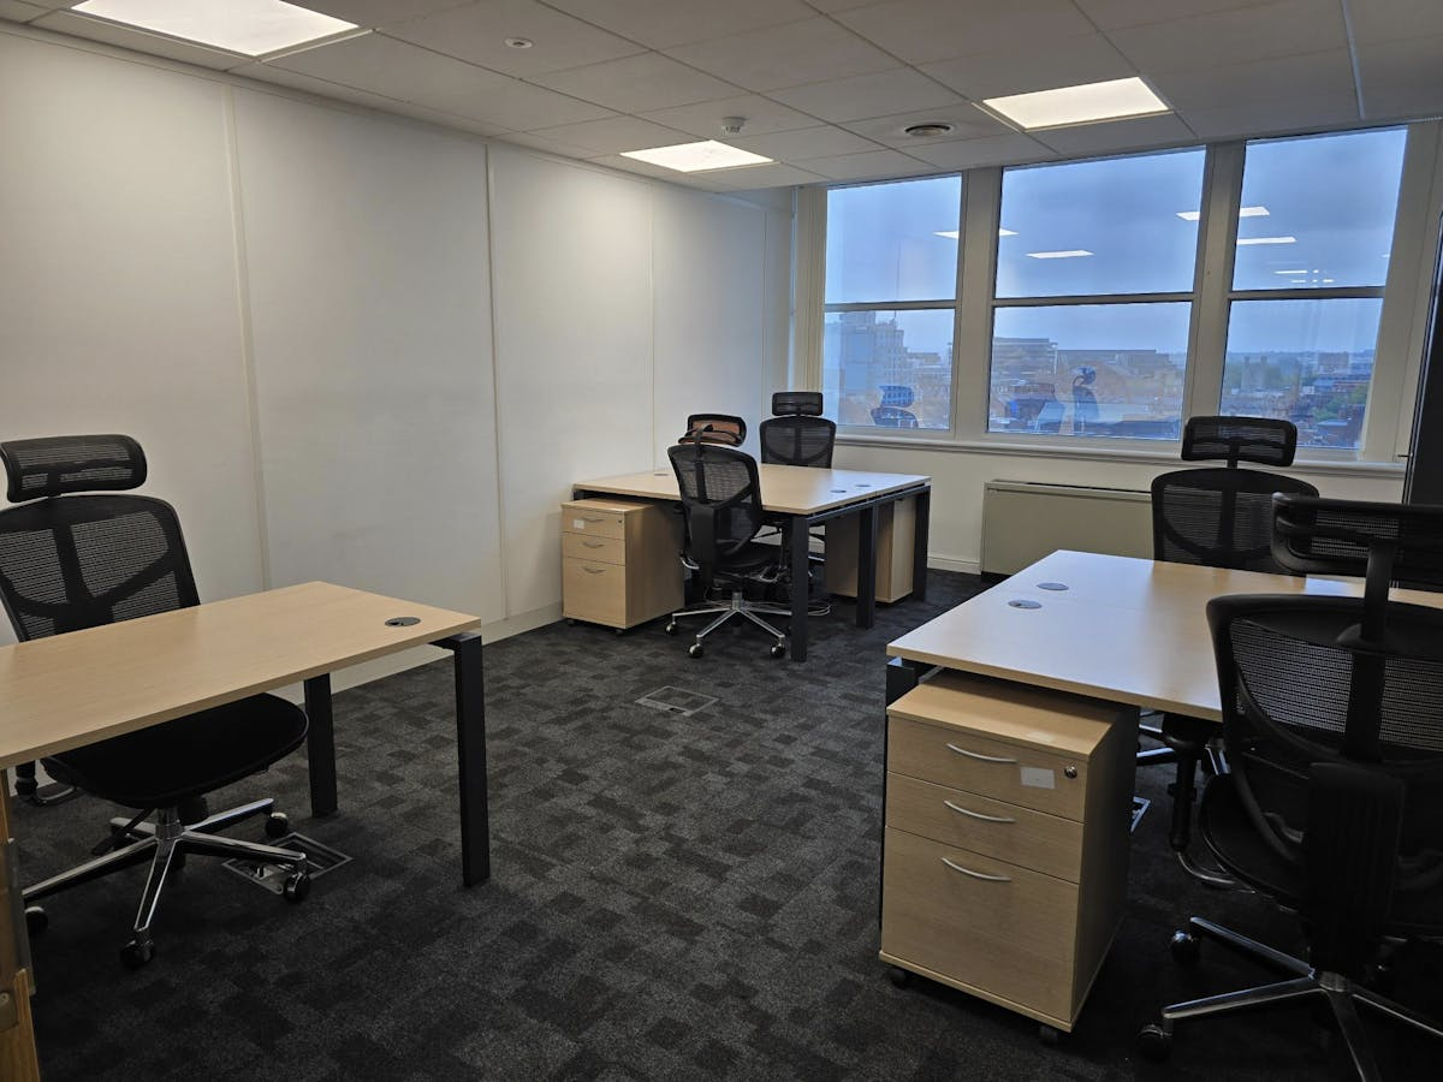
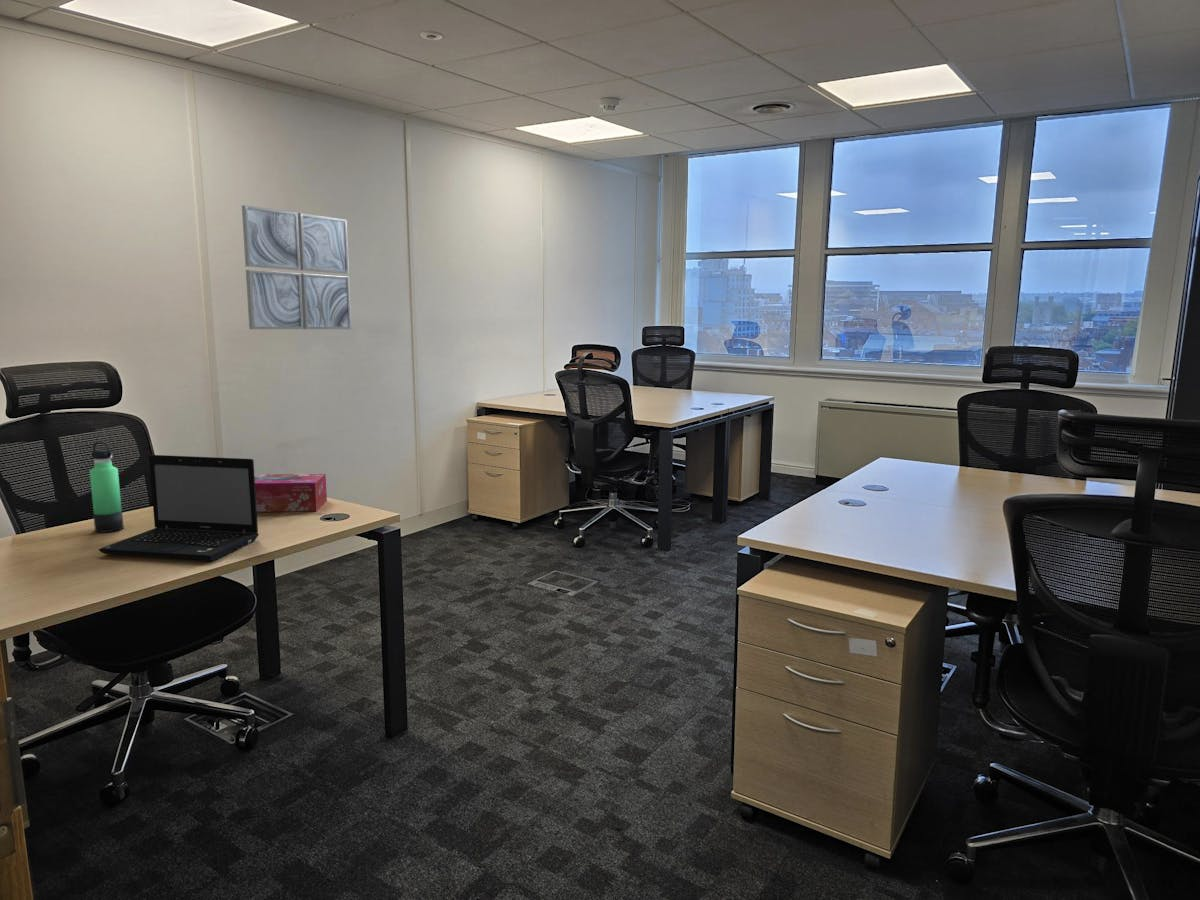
+ tissue box (278, 492)
+ laptop (179, 505)
+ wall art (300, 273)
+ thermos bottle (105, 485)
